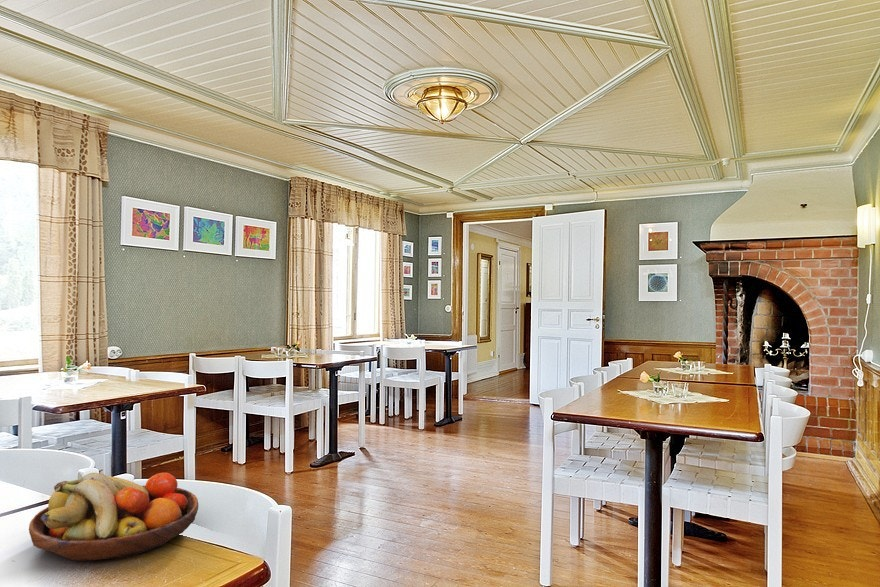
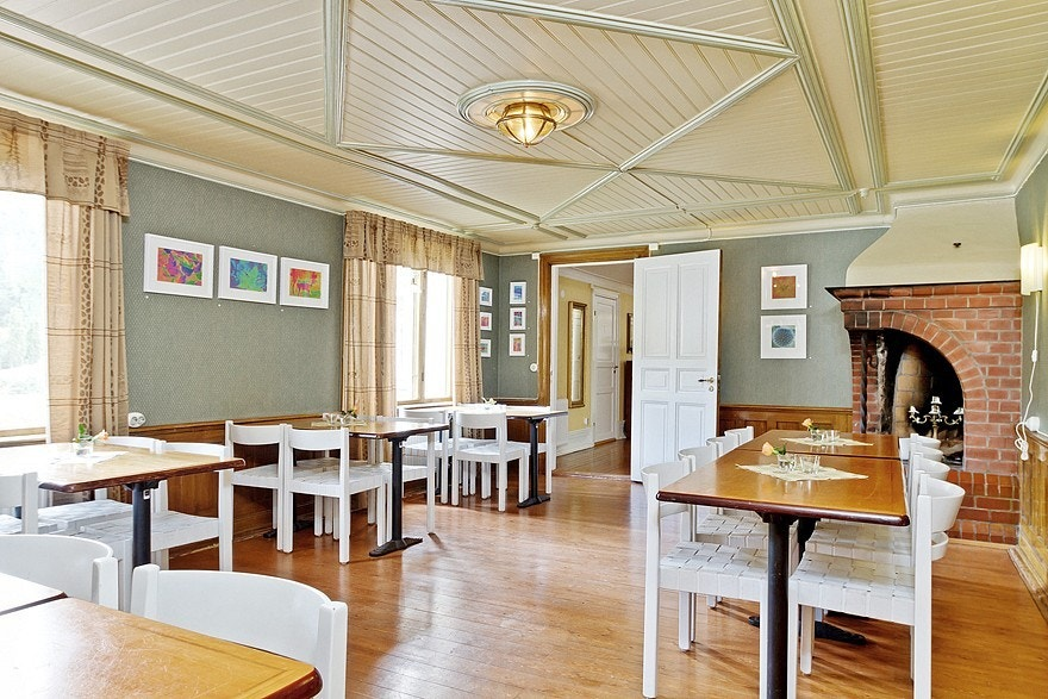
- fruit bowl (118, 504)
